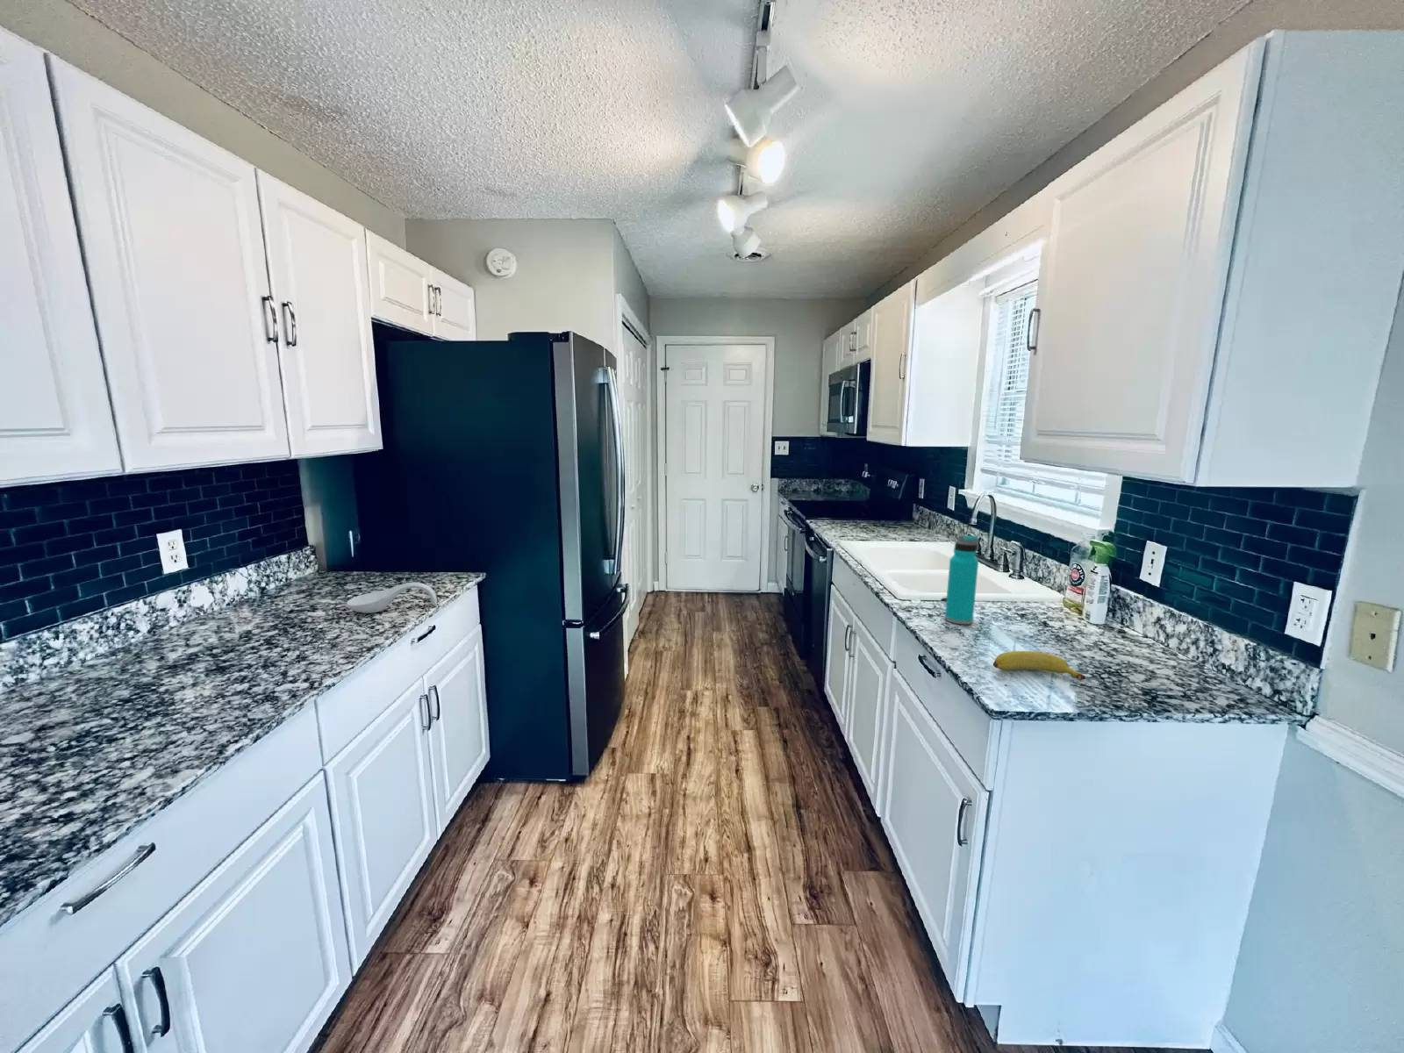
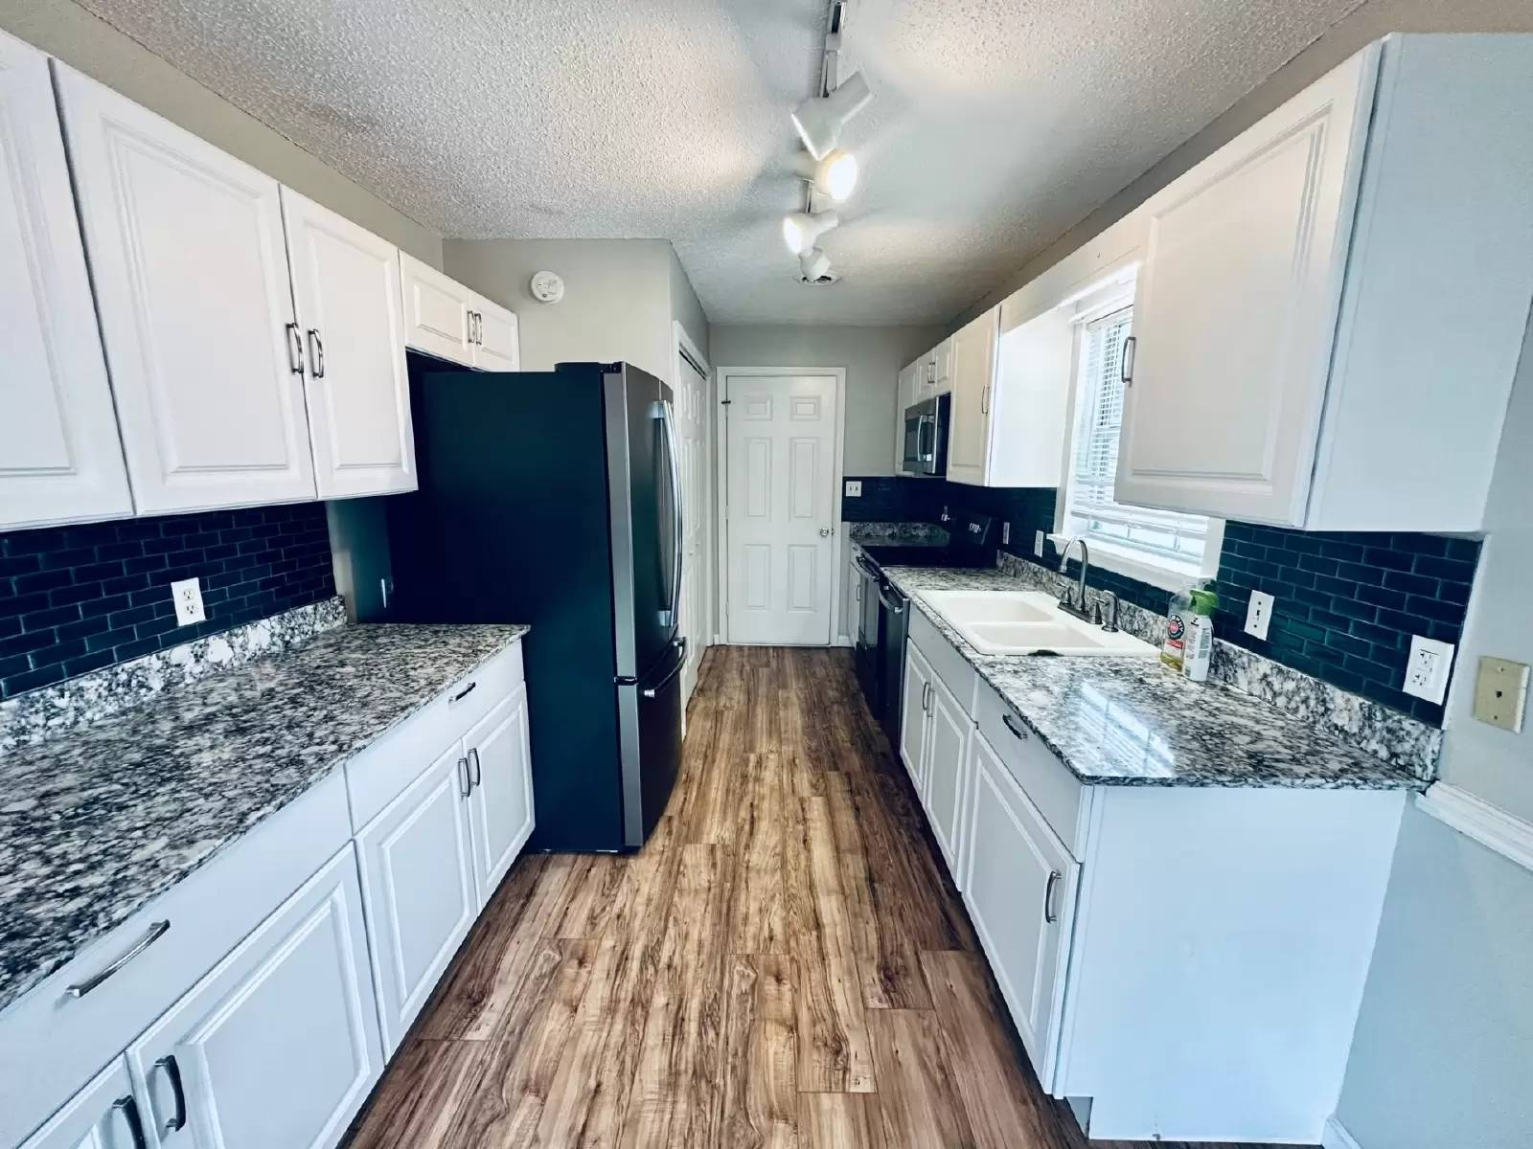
- spoon rest (392, 596)
- water bottle (962, 578)
- banana (1031, 665)
